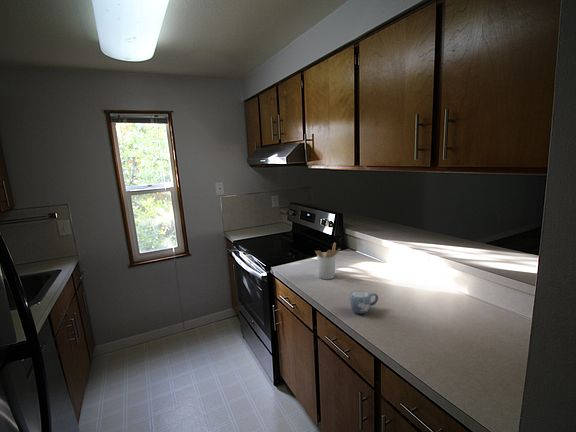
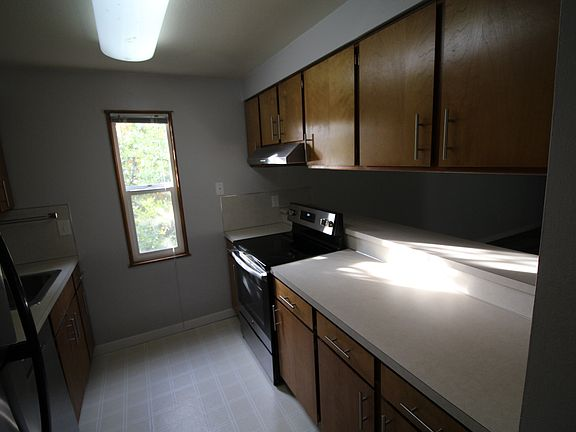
- utensil holder (328, 261)
- mug (364, 301)
